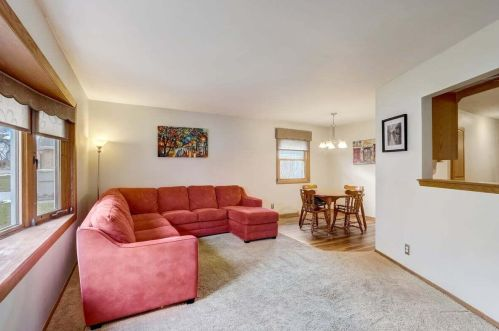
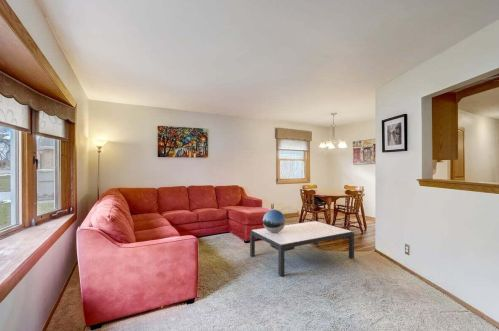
+ decorative sphere (274, 220)
+ coffee table (301, 243)
